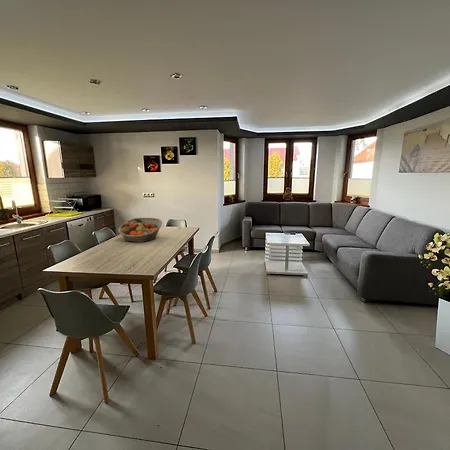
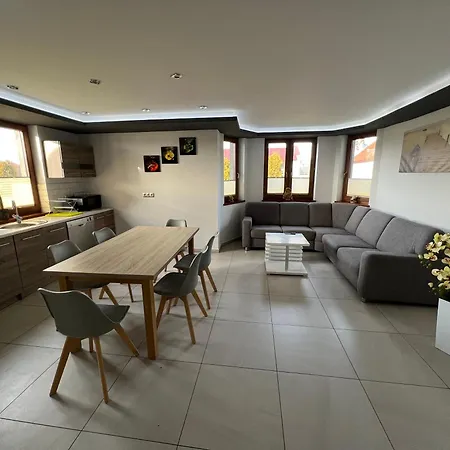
- fruit basket (140, 229)
